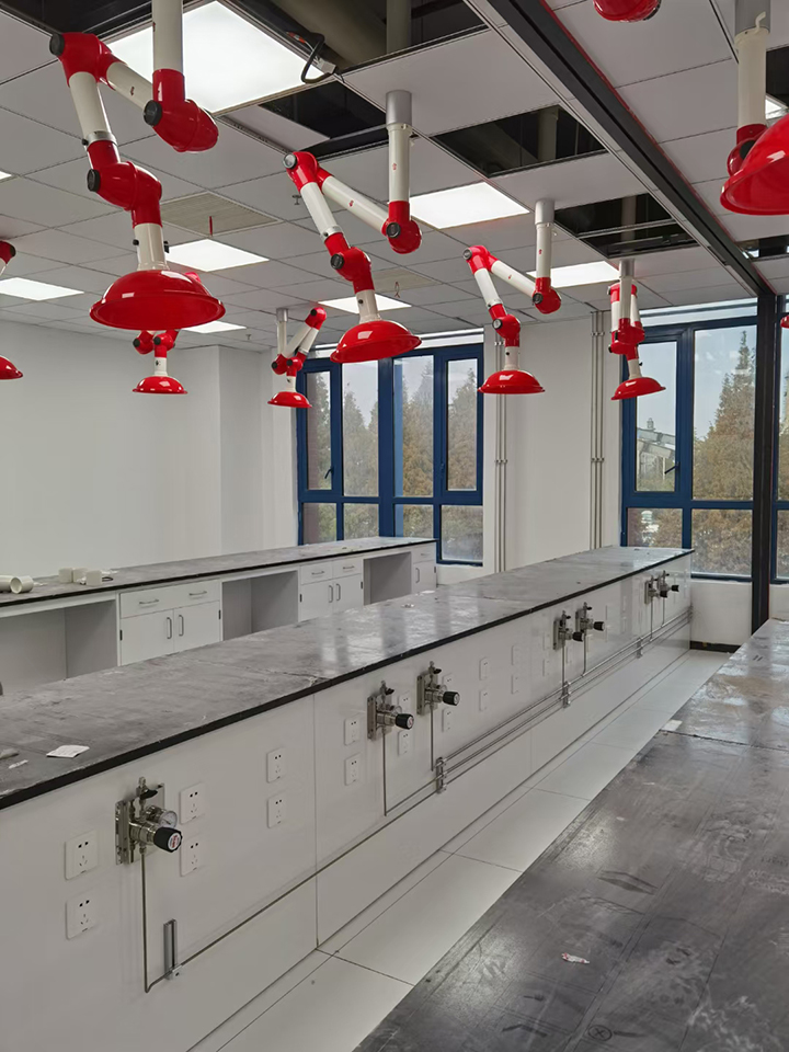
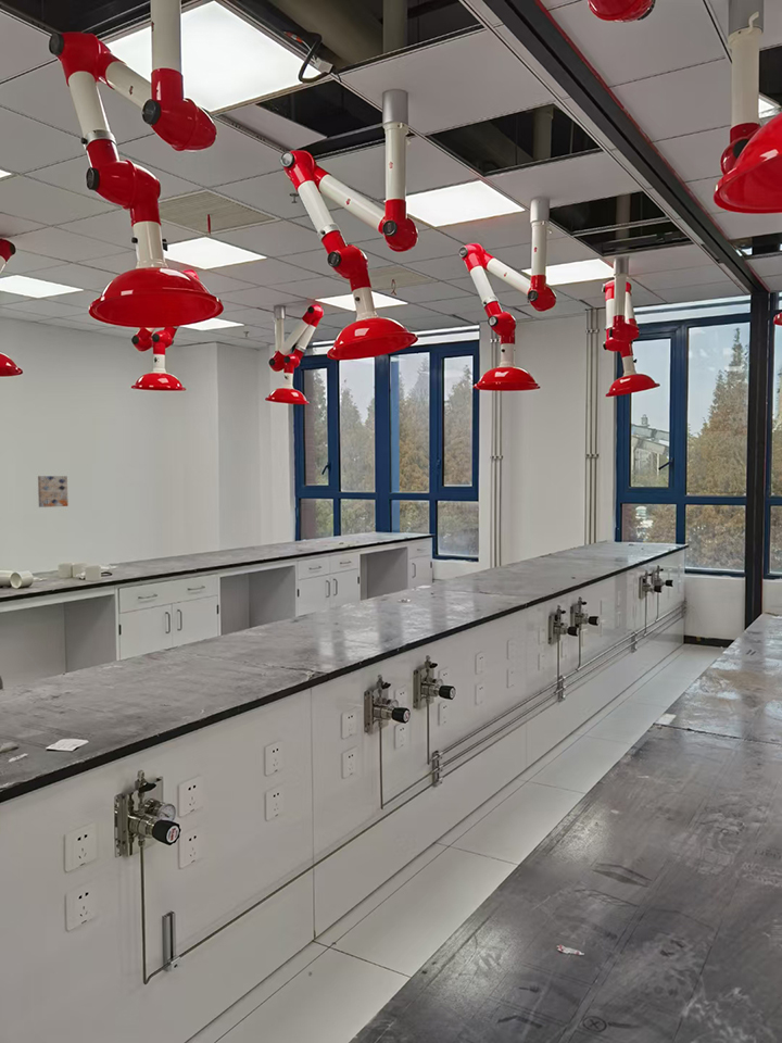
+ wall art (52, 491)
